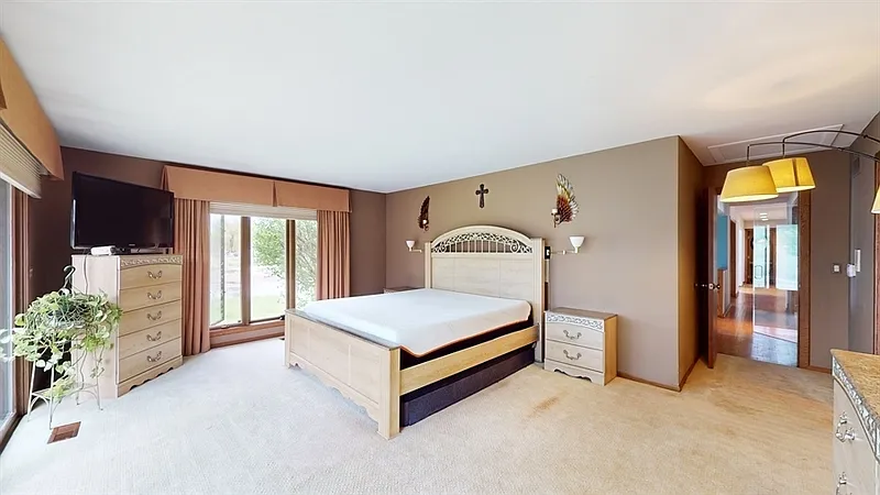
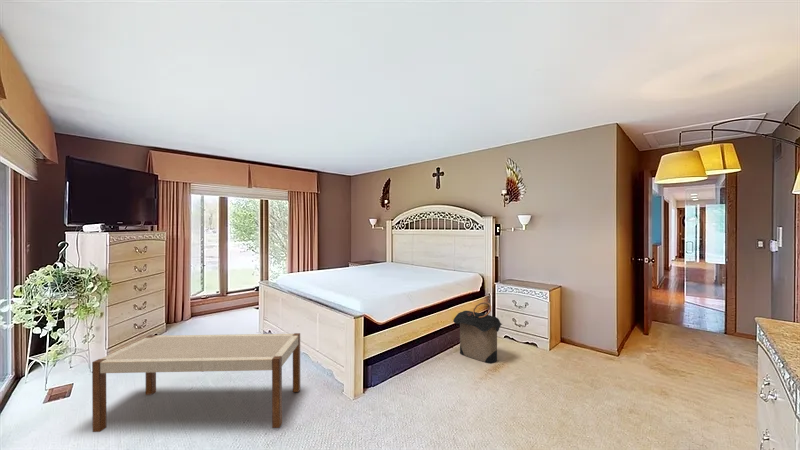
+ laundry hamper (476, 329)
+ bench (208, 370)
